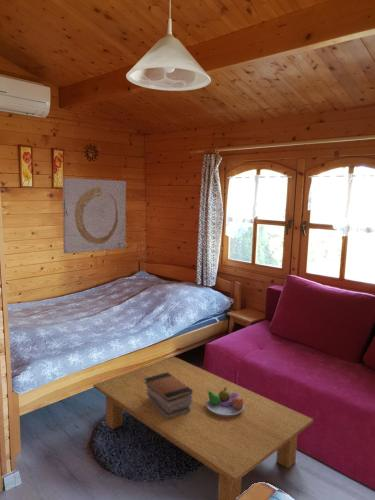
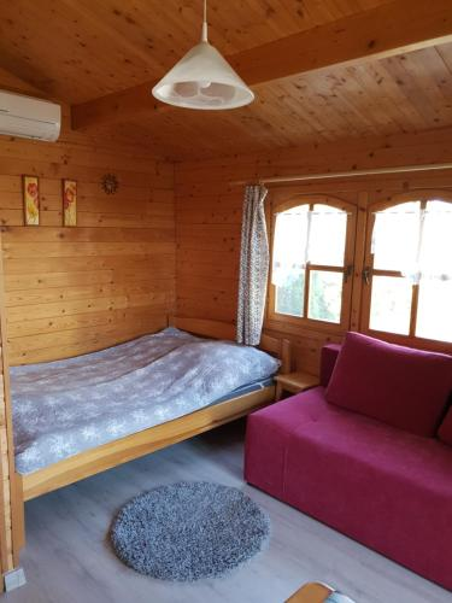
- fruit bowl (224, 399)
- wall art (96, 215)
- coffee table (195, 421)
- book stack (168, 394)
